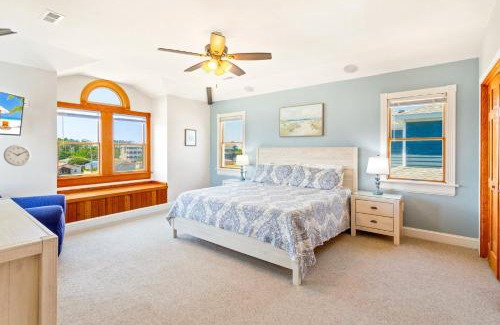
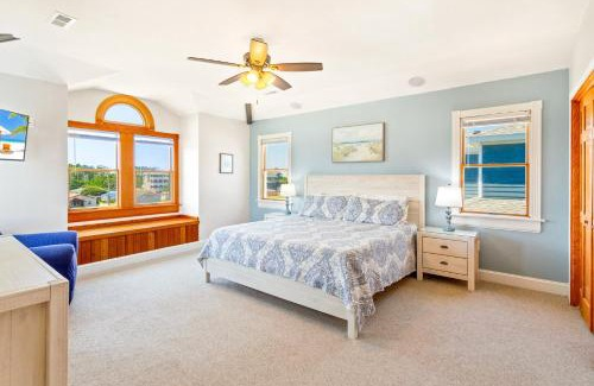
- wall clock (18, 155)
